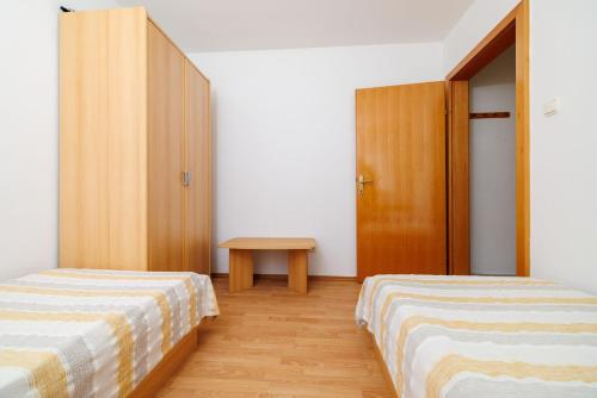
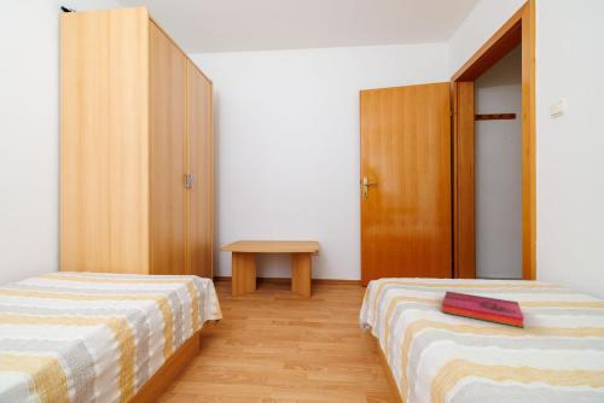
+ hardback book (480, 306)
